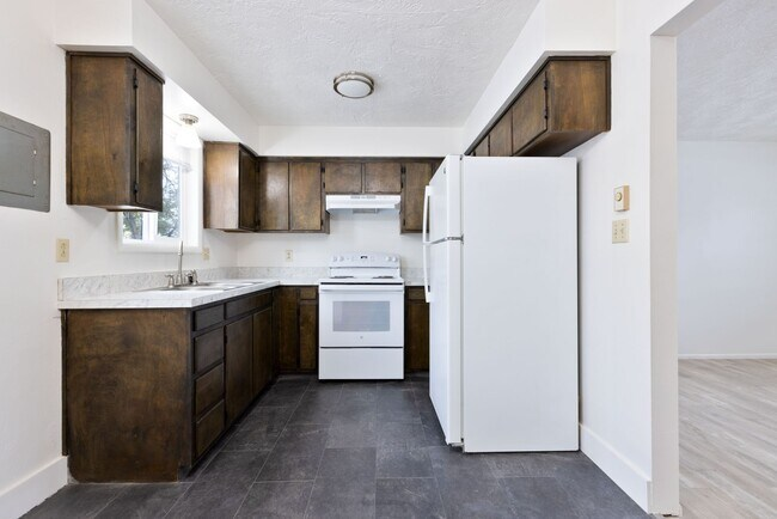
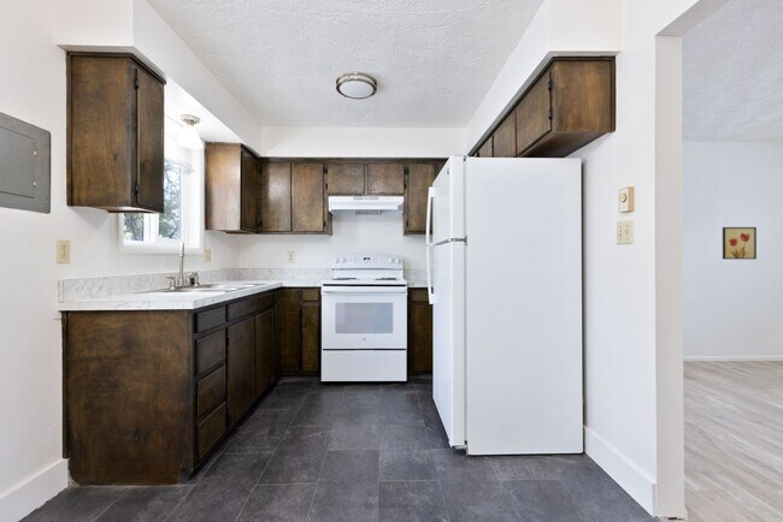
+ wall art (738, 243)
